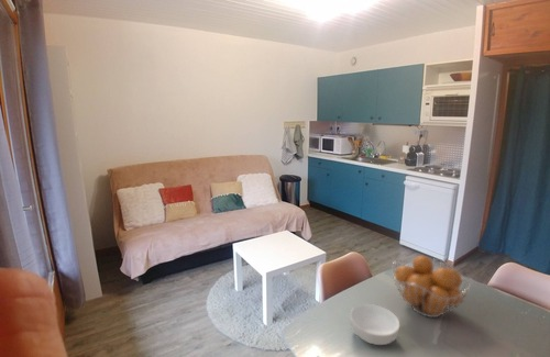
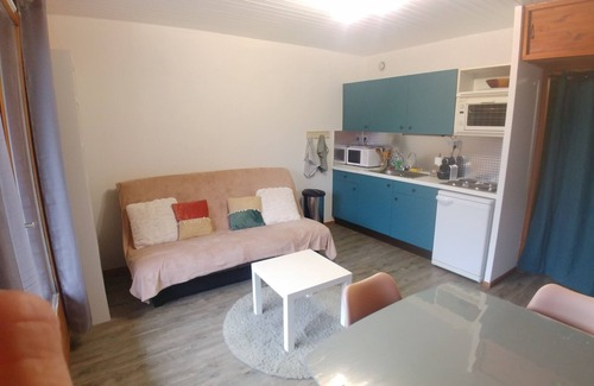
- cereal bowl (373, 326)
- fruit basket (428, 285)
